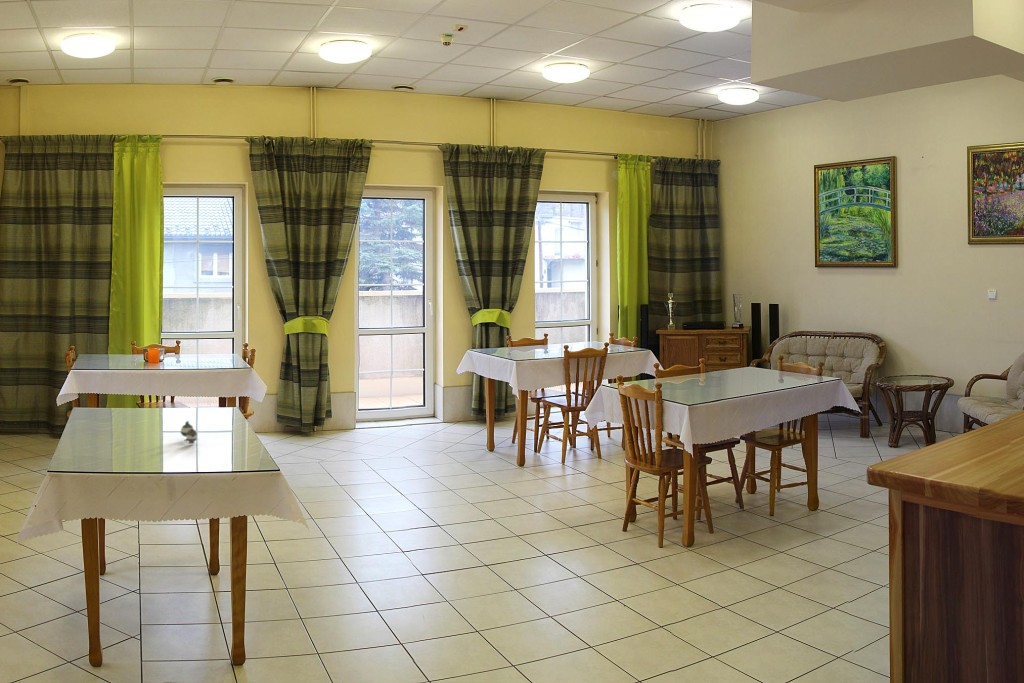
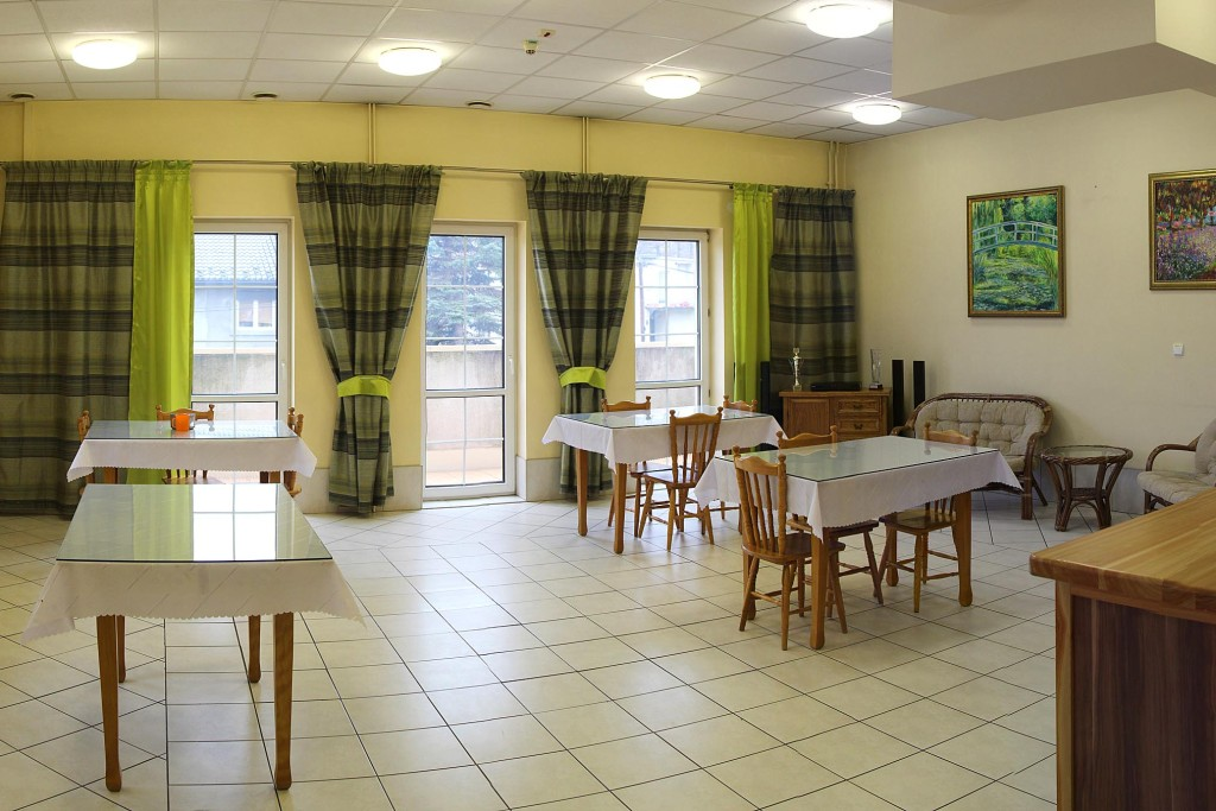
- teapot (189, 431)
